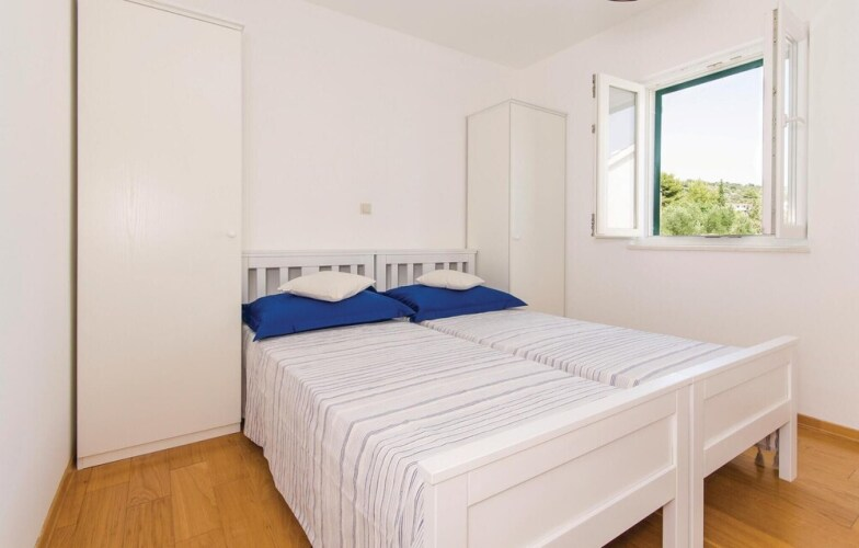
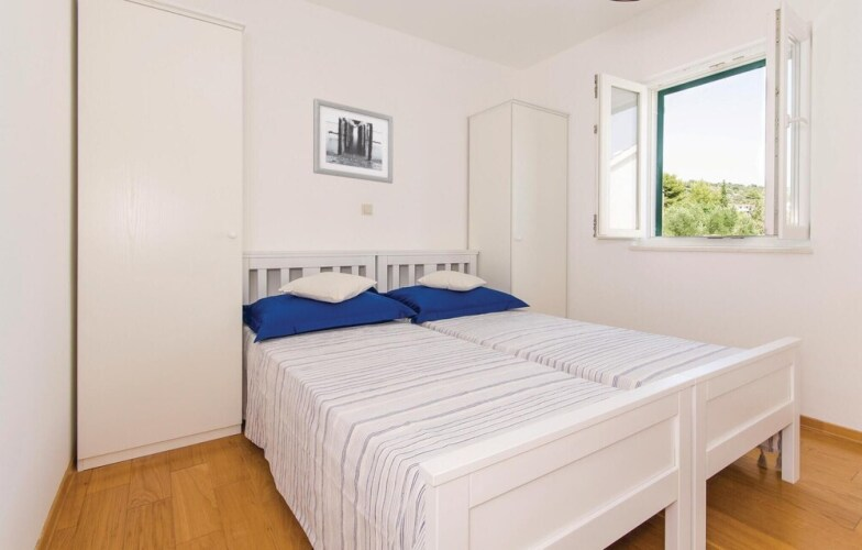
+ wall art (355, 143)
